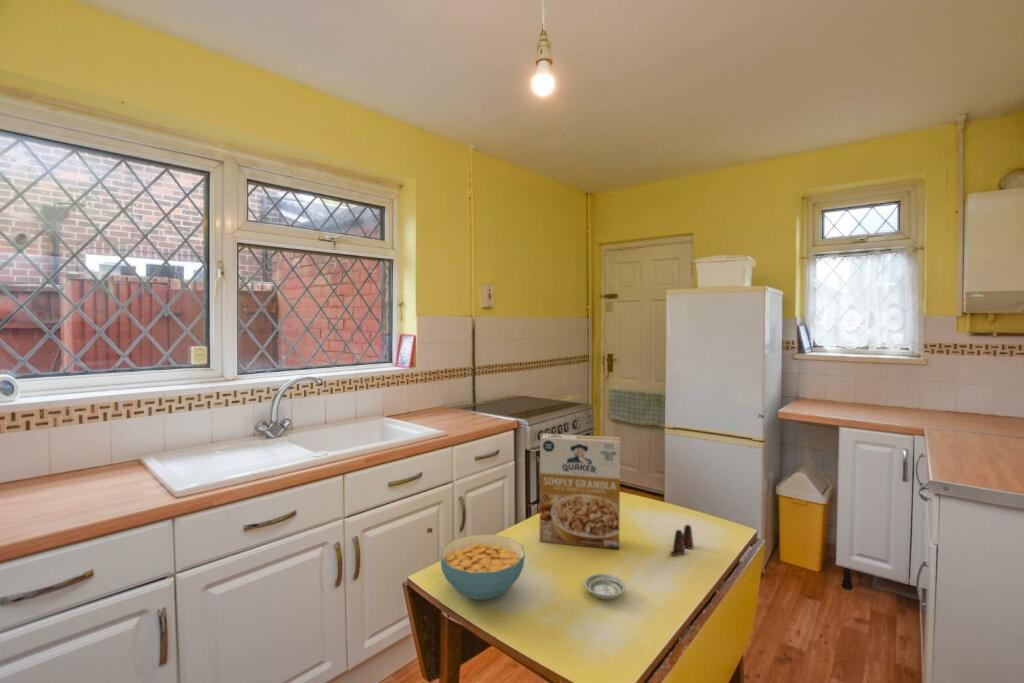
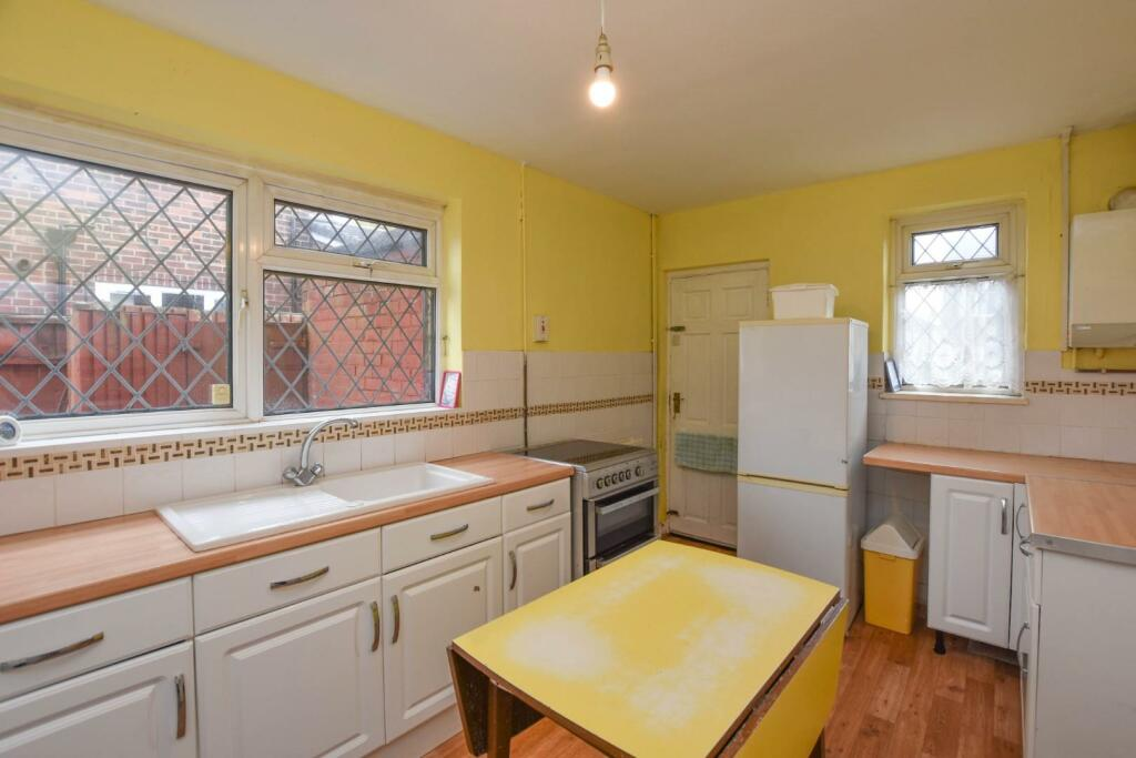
- cereal box (579, 489)
- salt shaker (681, 539)
- cereal bowl (482, 572)
- saucer (604, 588)
